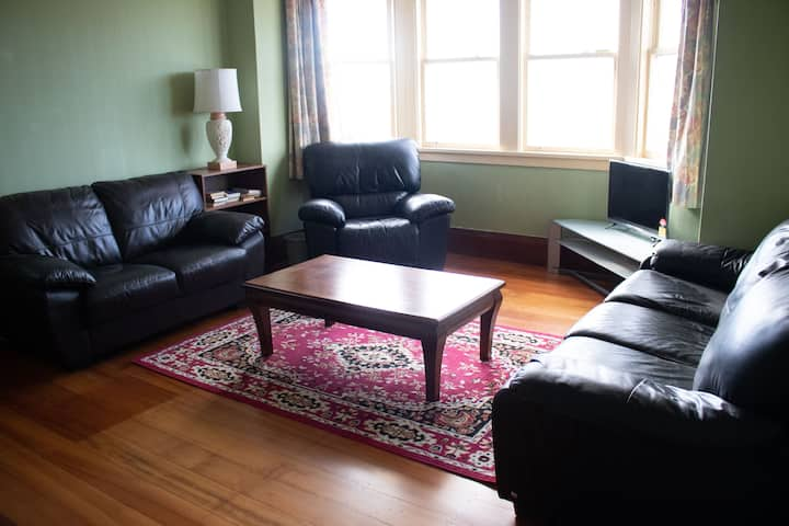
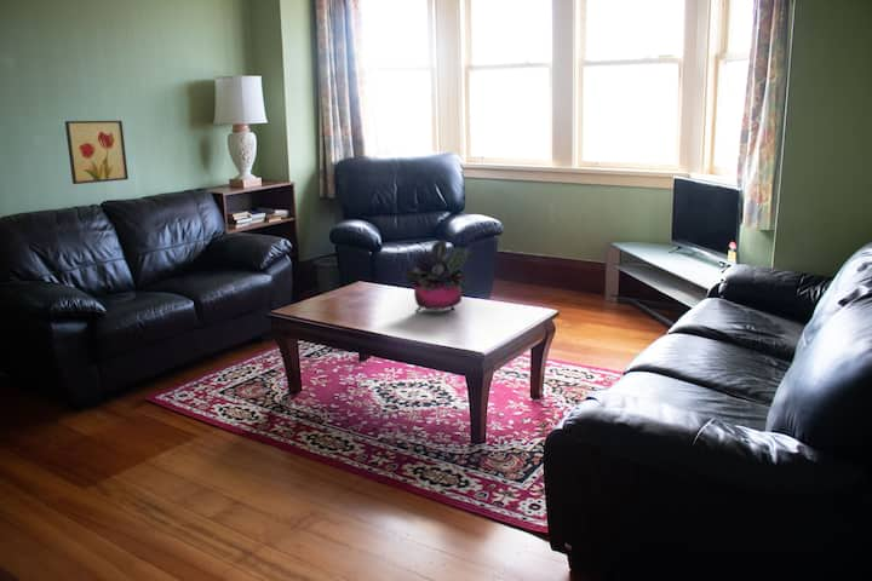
+ wall art (97, 151)
+ potted plant (436, 274)
